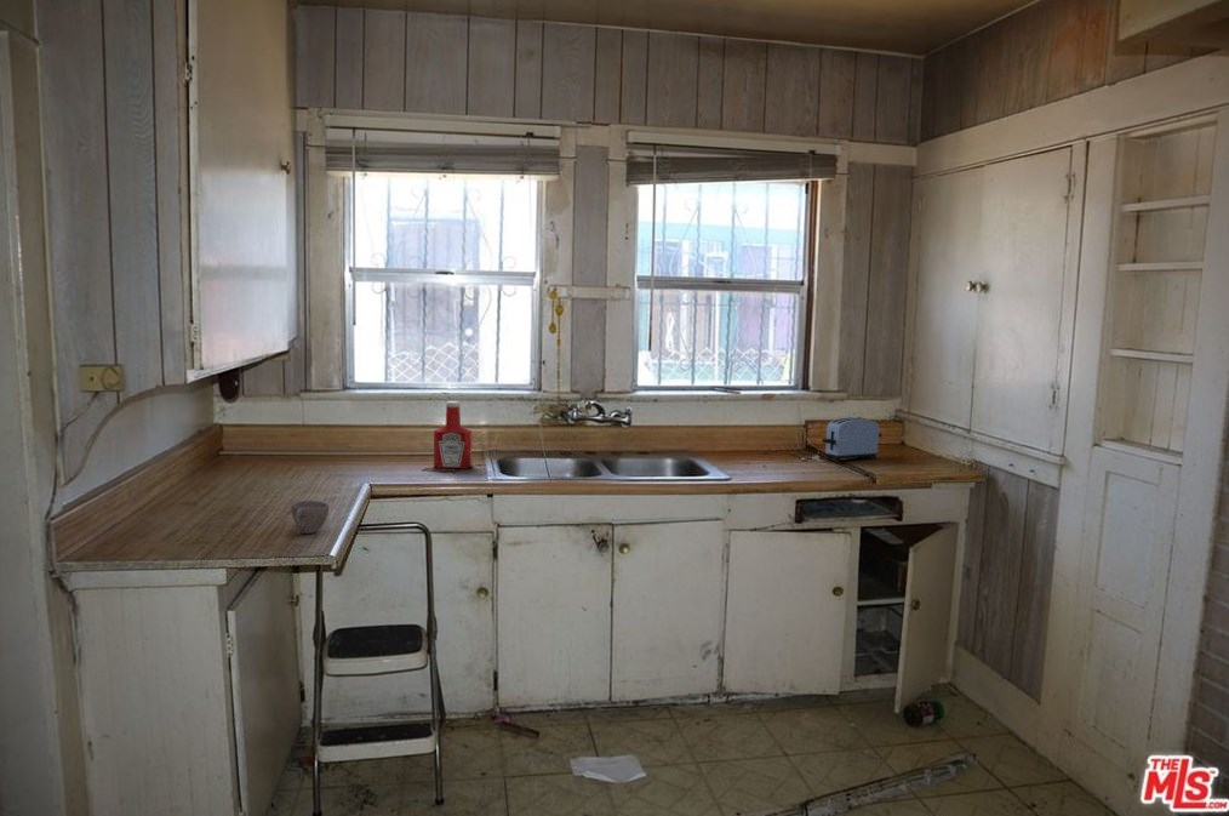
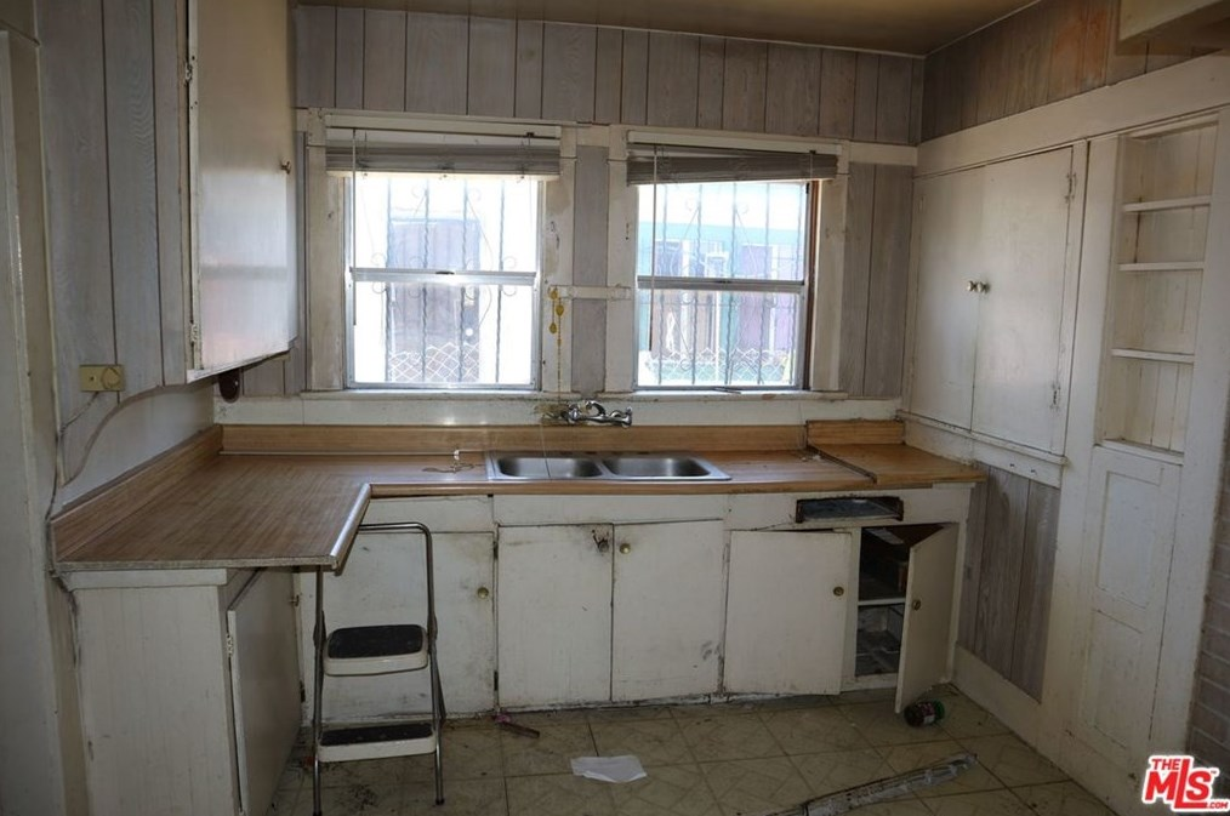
- toaster (852, 439)
- soap bottle (452, 434)
- cup (308, 519)
